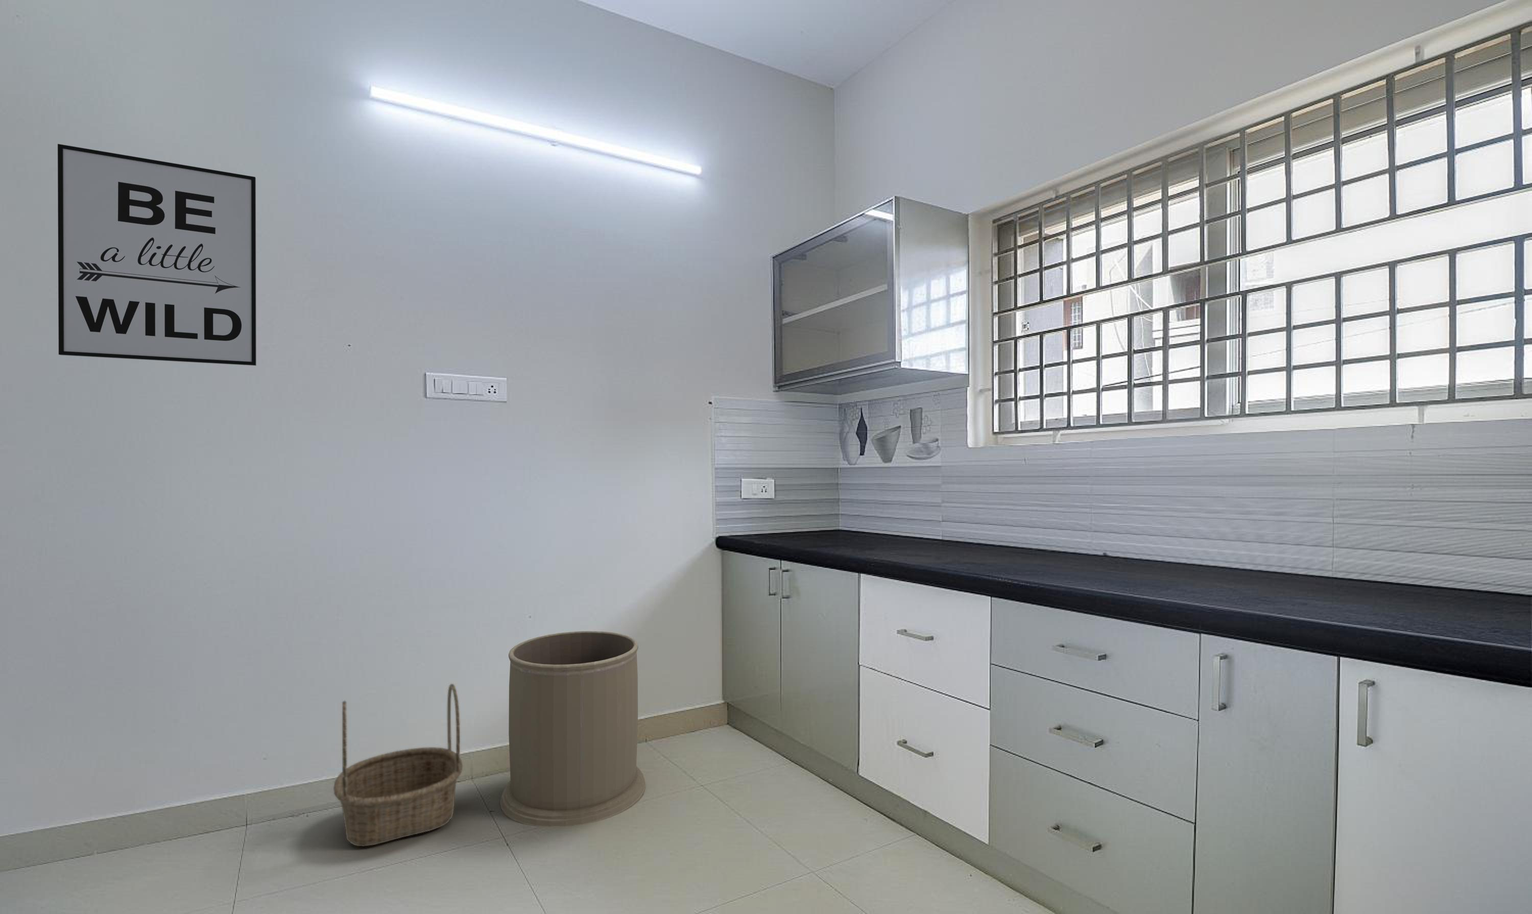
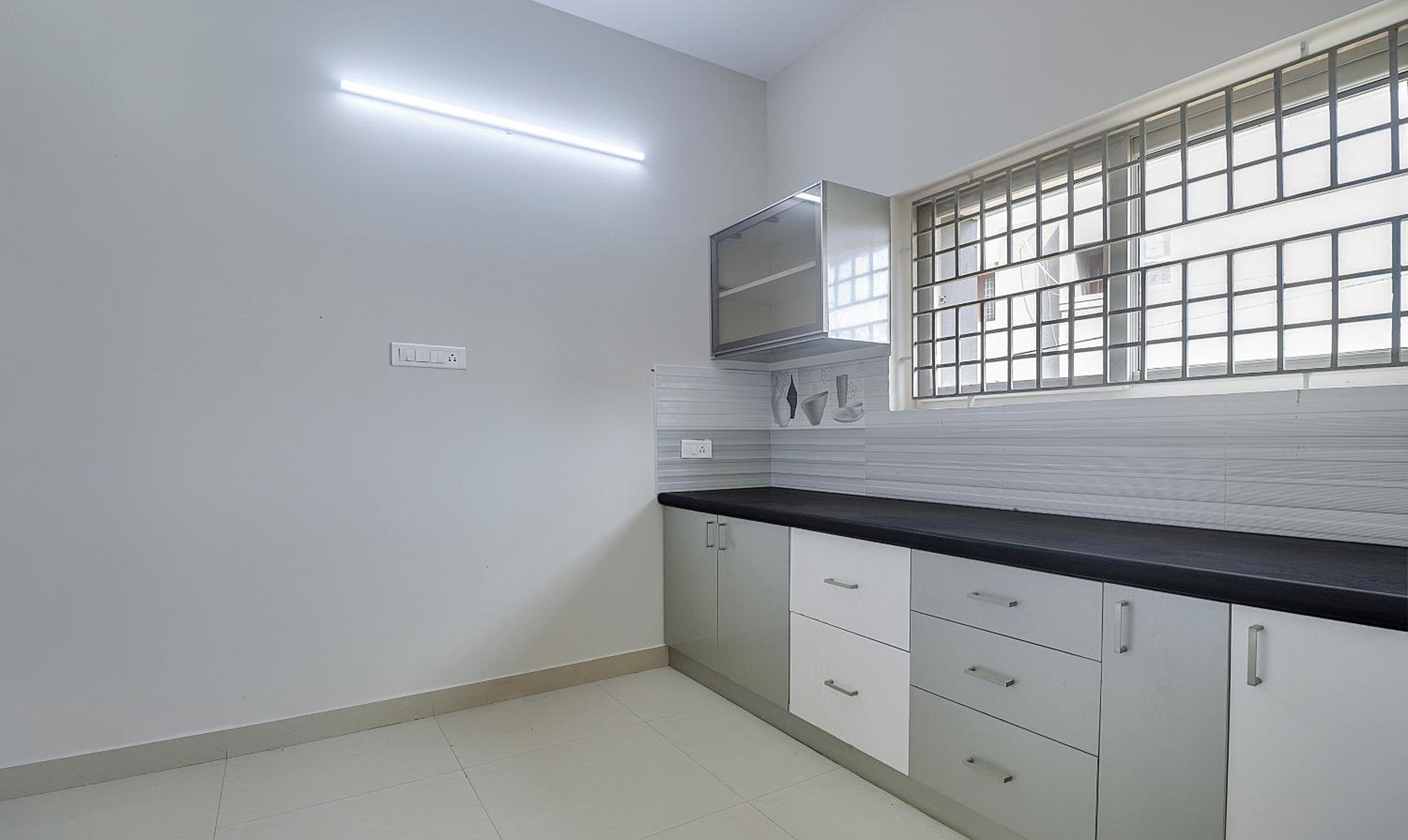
- basket (399, 757)
- wall art (162, 261)
- trash can (574, 719)
